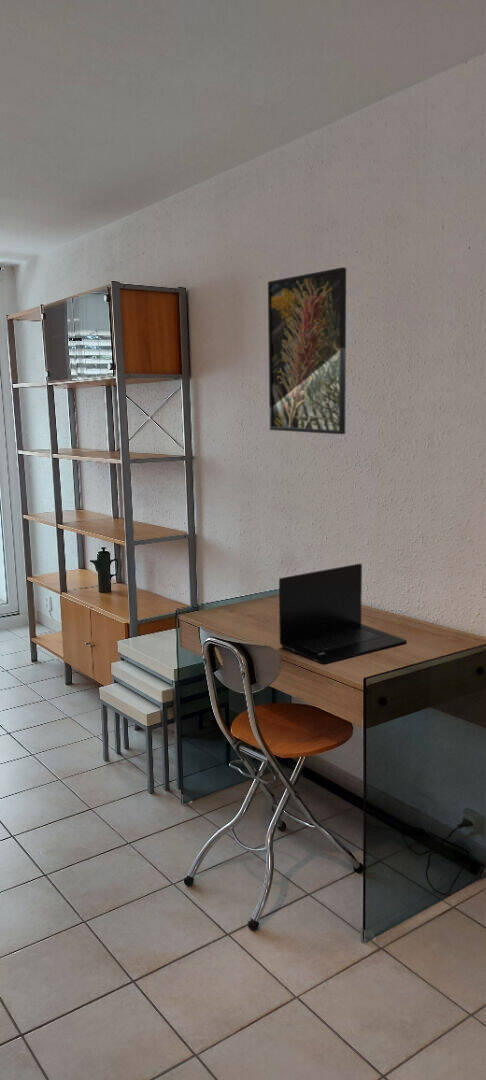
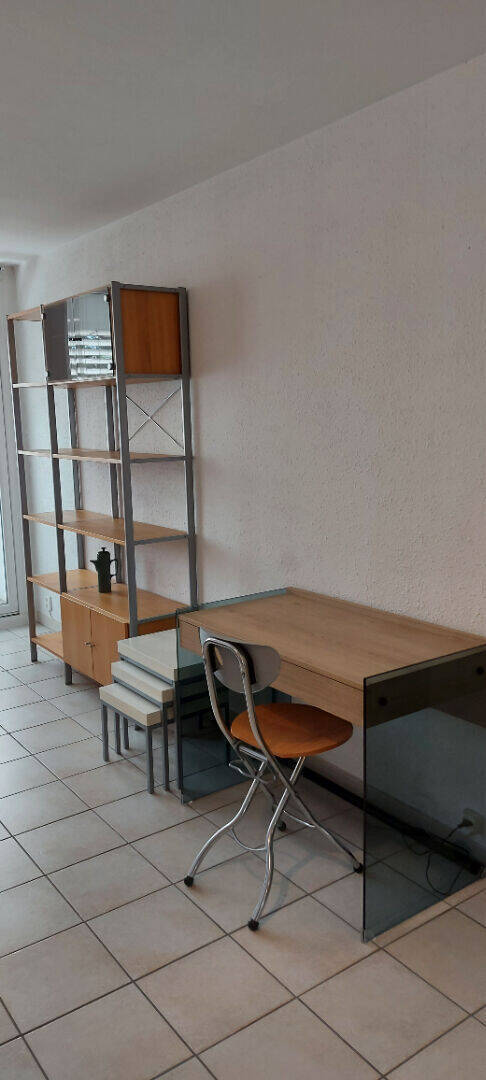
- laptop (343, 611)
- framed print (305, 354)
